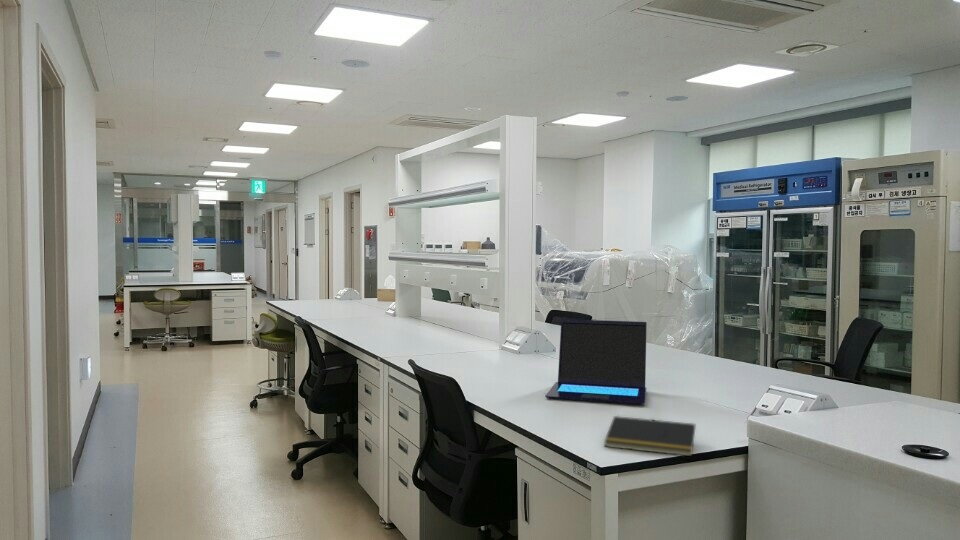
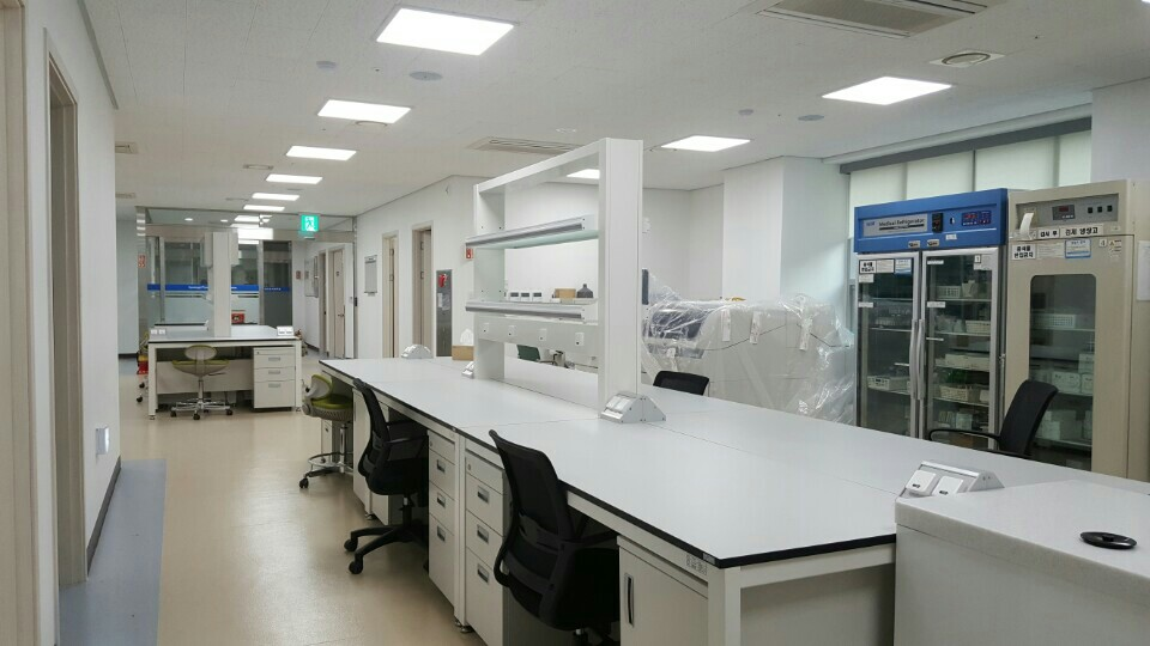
- notepad (650, 434)
- laptop (598, 358)
